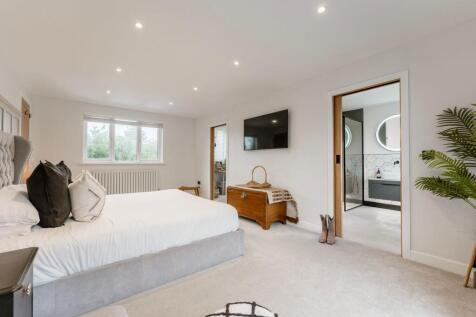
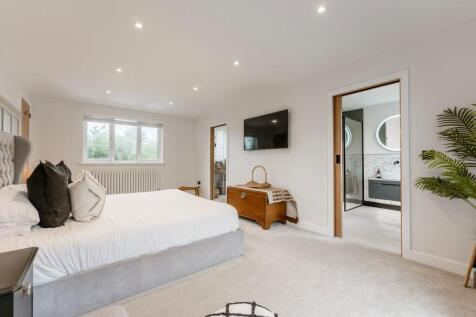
- boots (327, 227)
